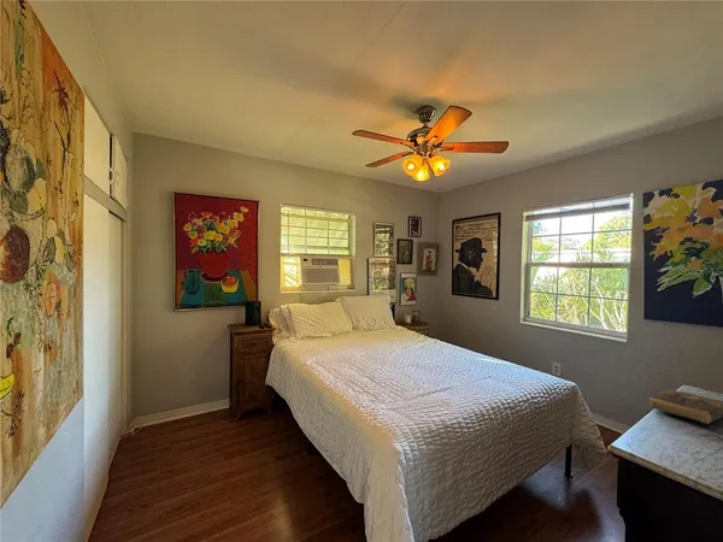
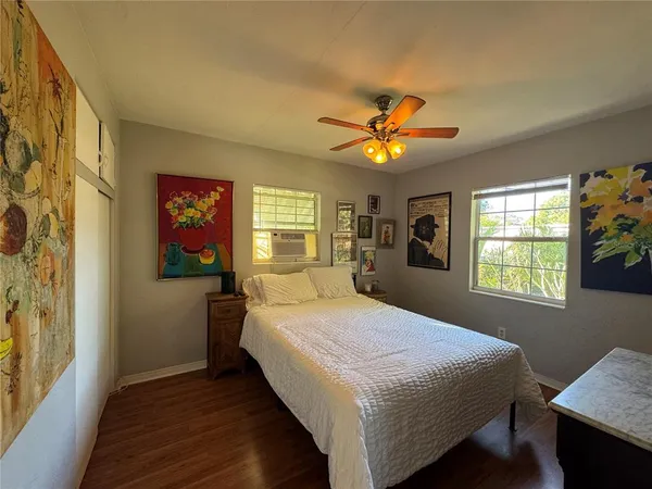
- book (688, 403)
